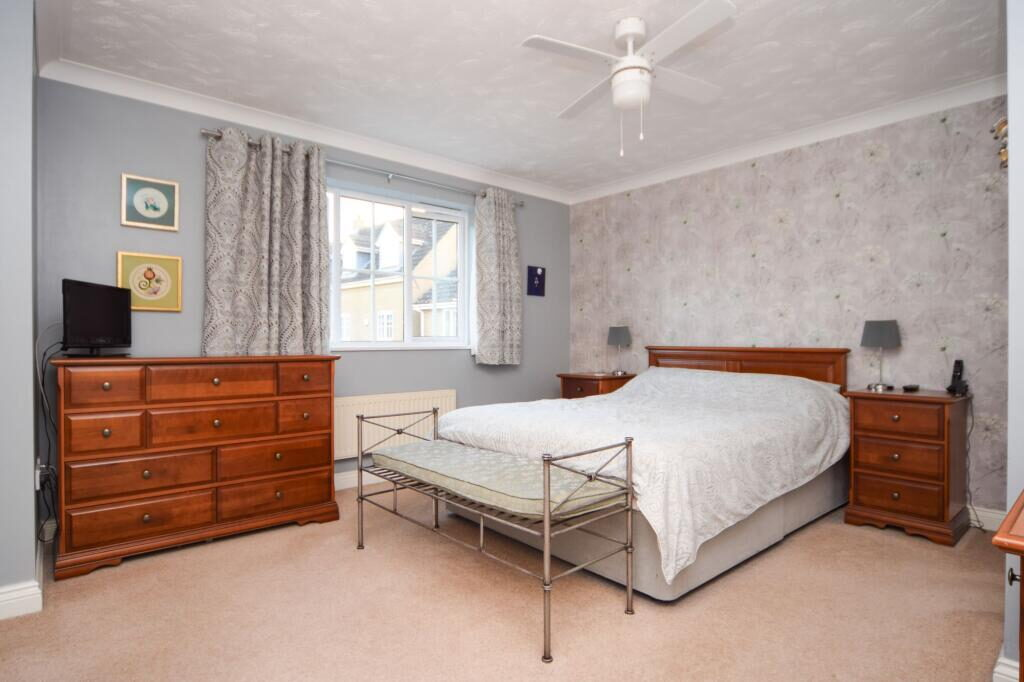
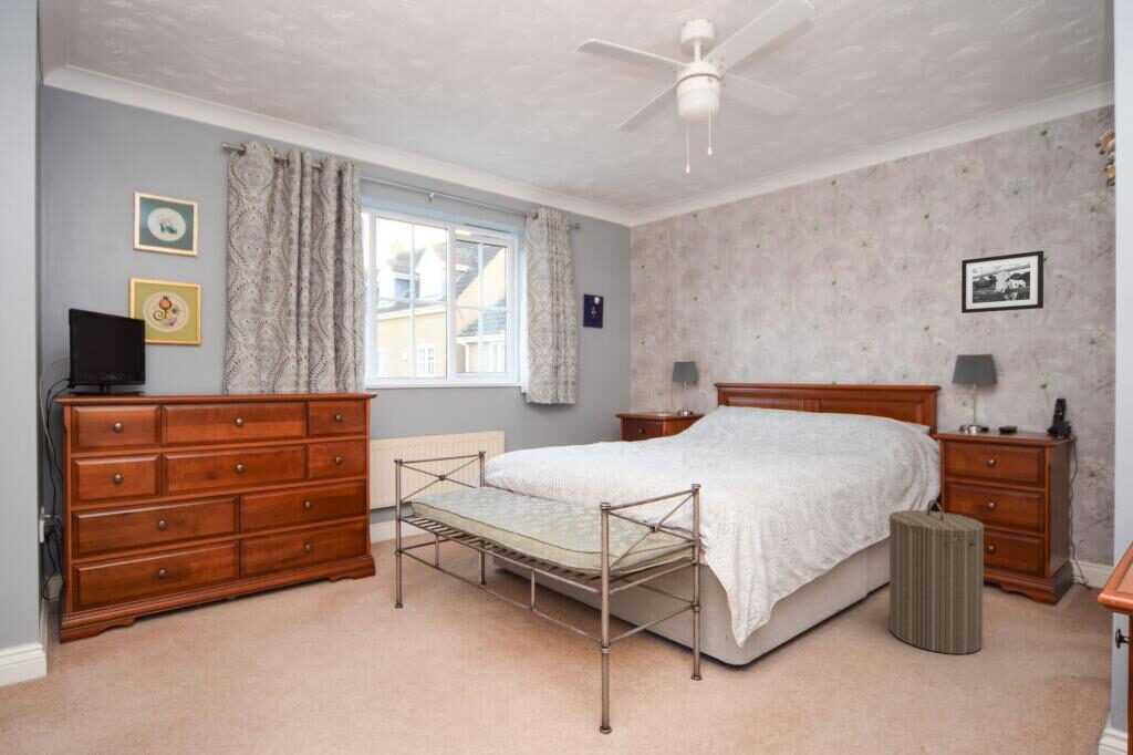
+ picture frame (1000, 282)
+ laundry hamper (934, 568)
